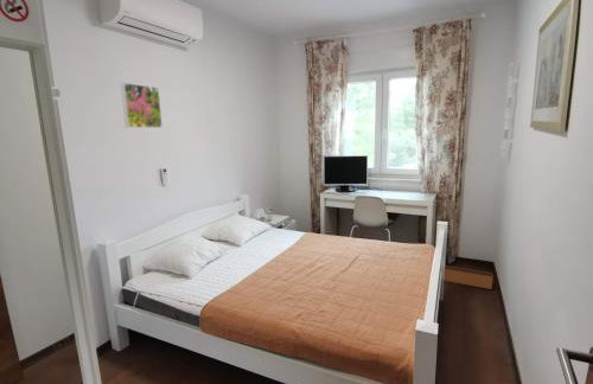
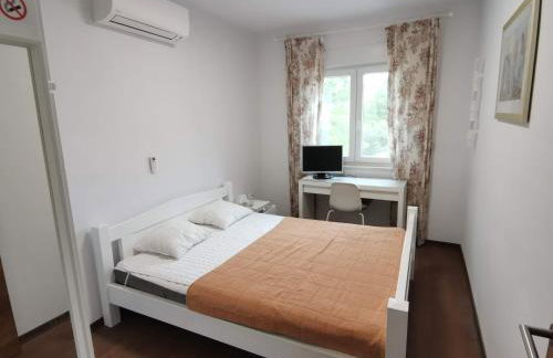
- storage bin (458, 273)
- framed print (142, 107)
